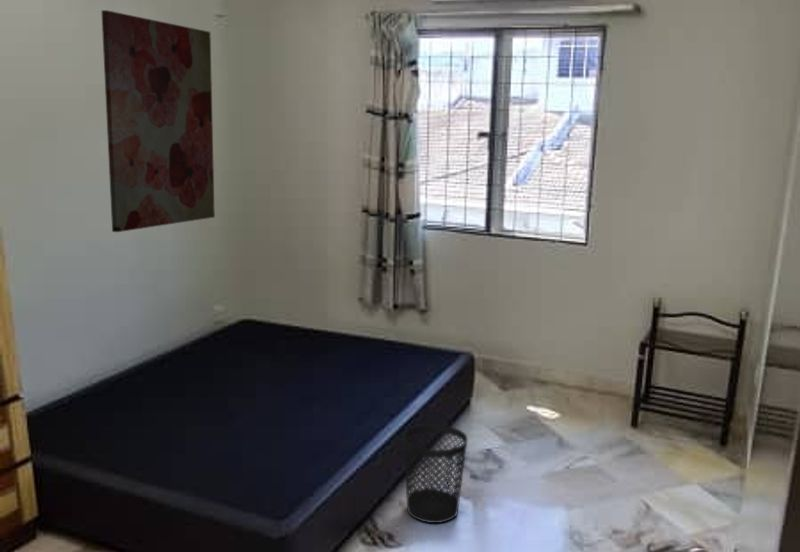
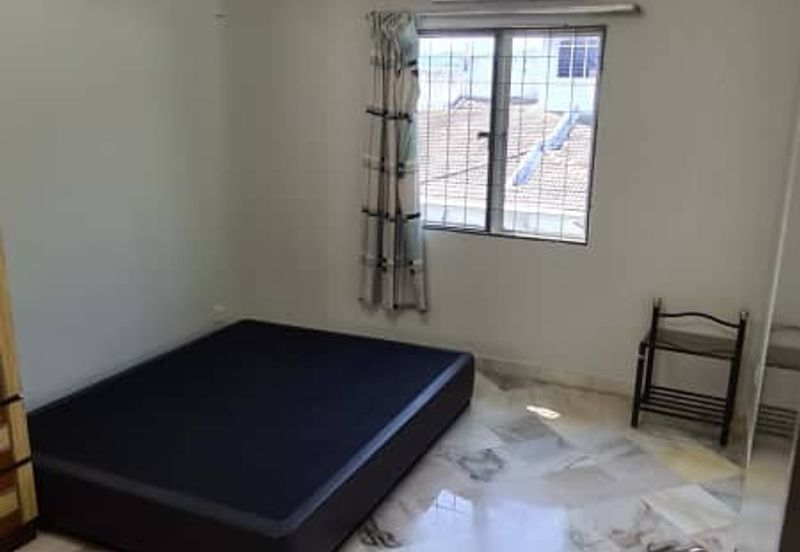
- wall art (164, 125)
- wastebasket (433, 473)
